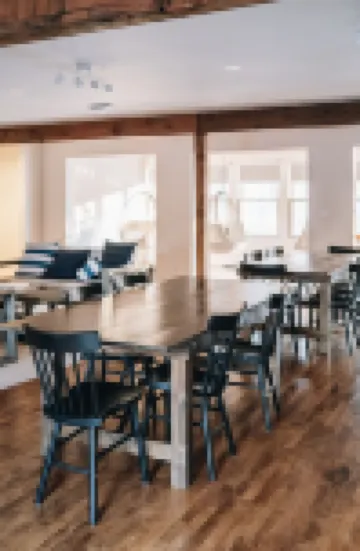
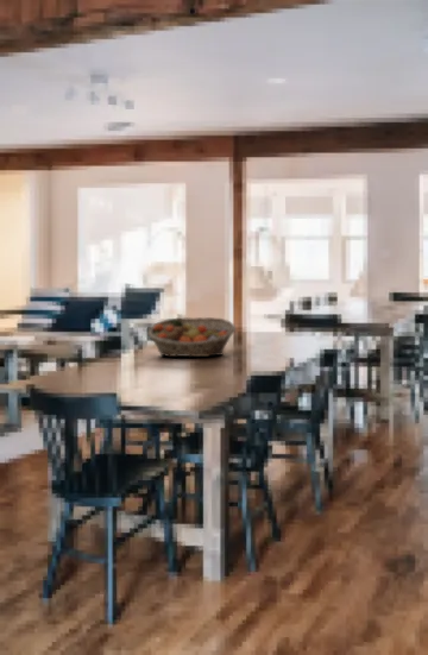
+ fruit basket (191, 336)
